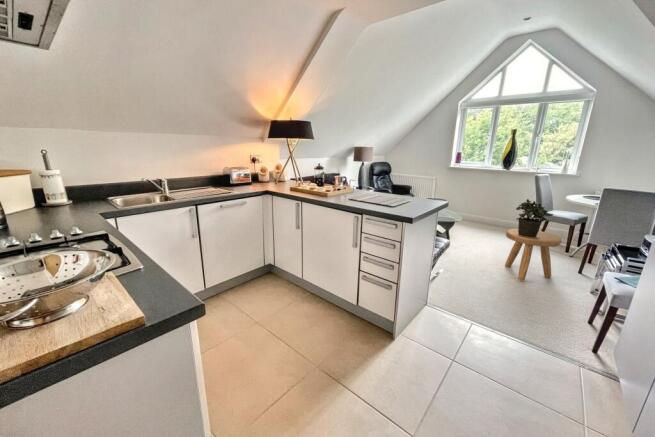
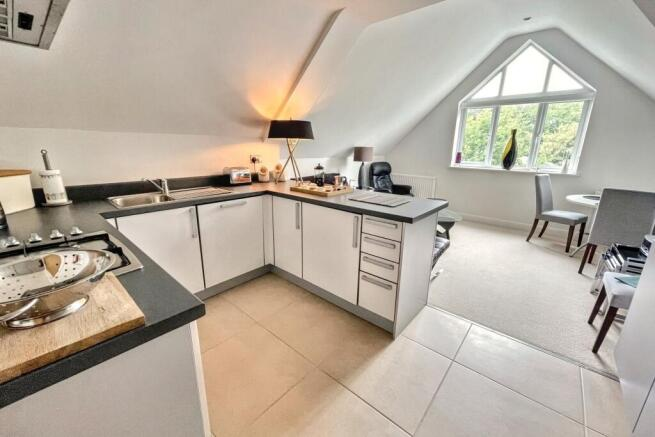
- potted plant (529, 217)
- stool (528, 254)
